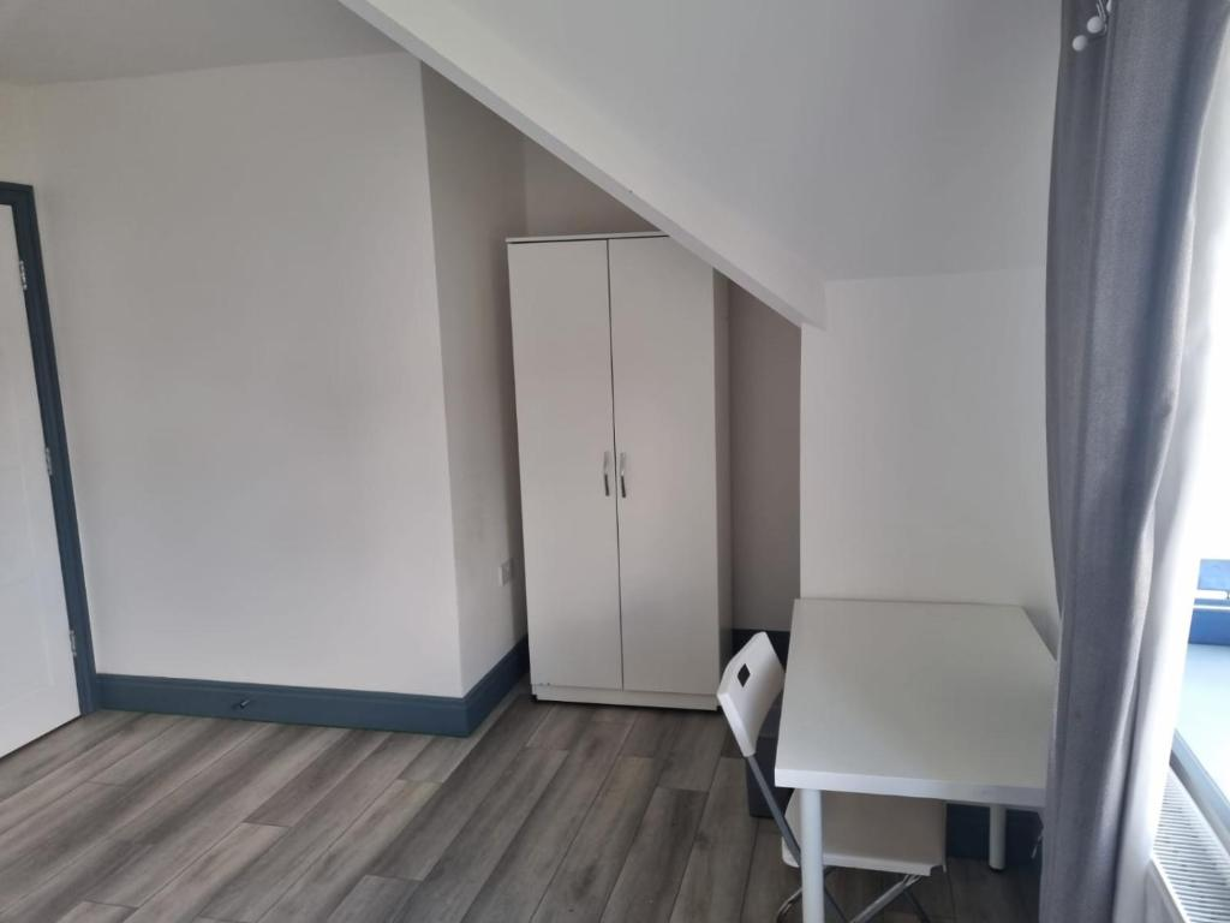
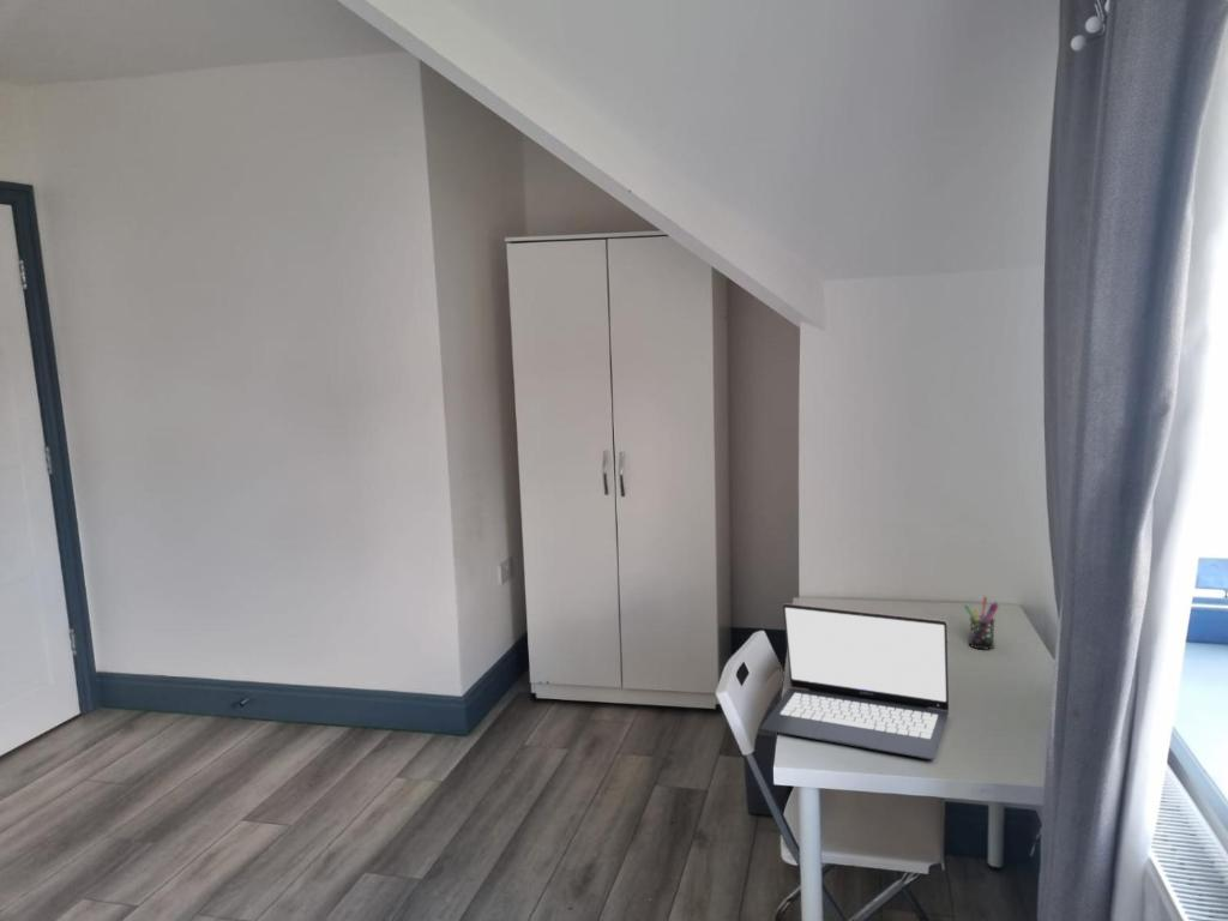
+ pen holder (979, 621)
+ laptop (855, 672)
